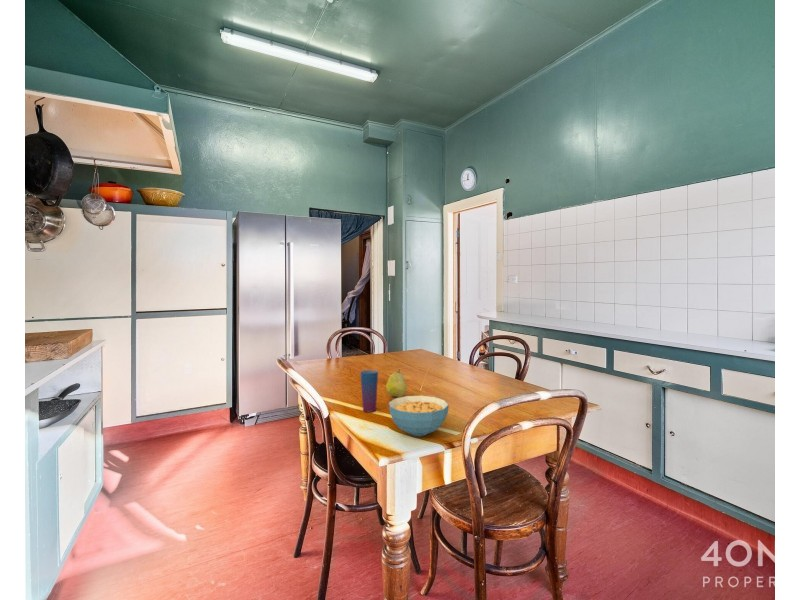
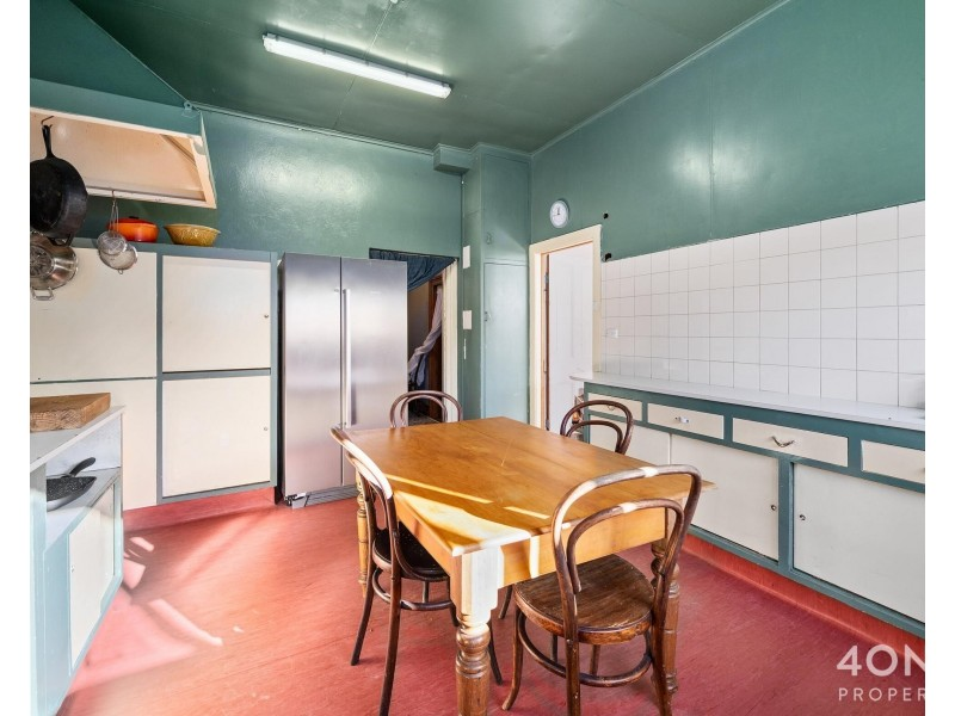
- cup (369, 390)
- fruit (396, 383)
- cereal bowl (418, 418)
